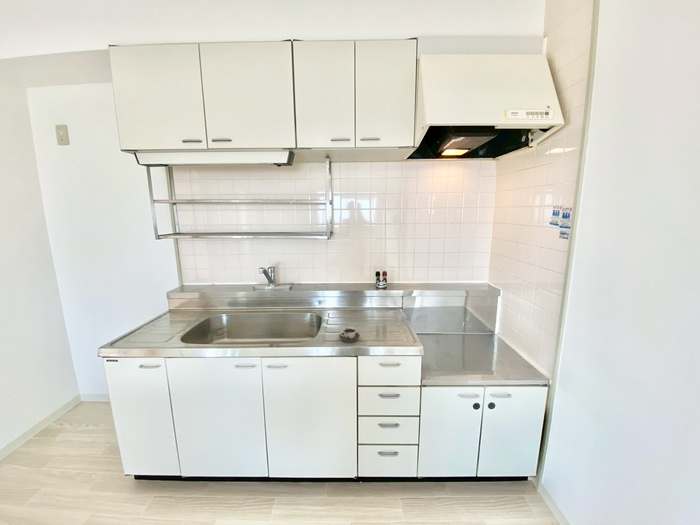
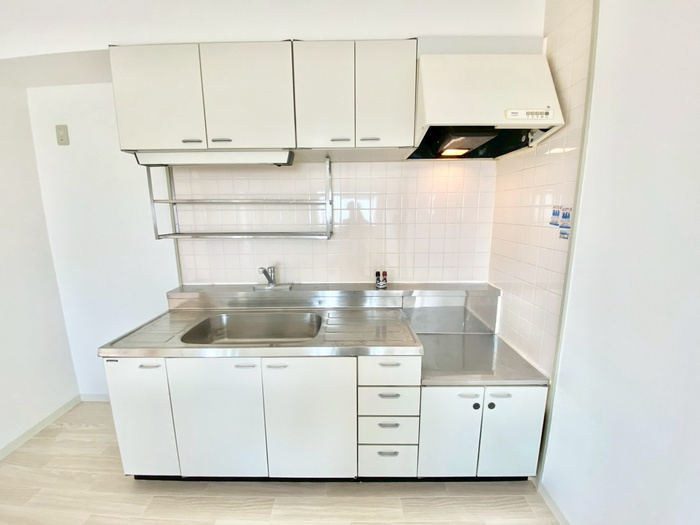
- cup (349, 334)
